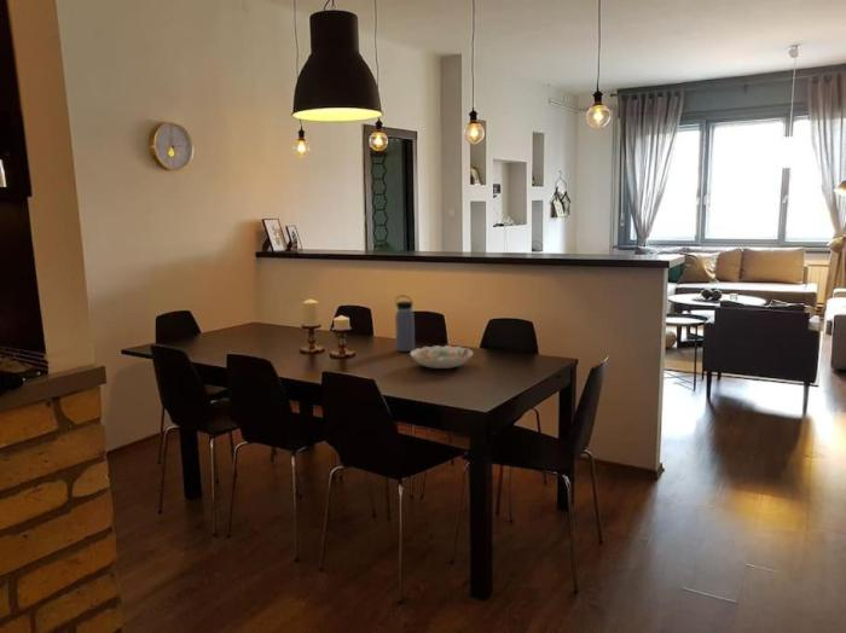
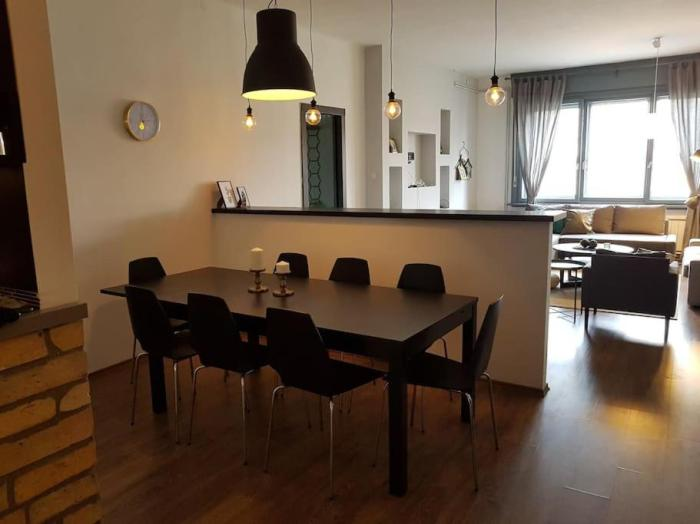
- water bottle (404, 323)
- decorative bowl (441, 358)
